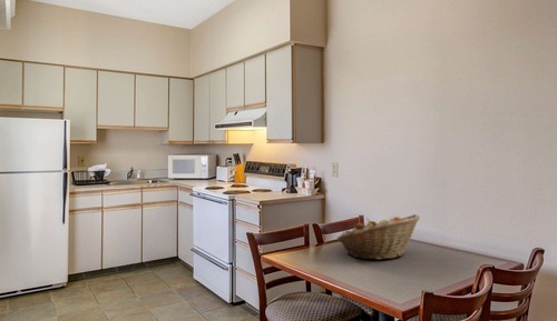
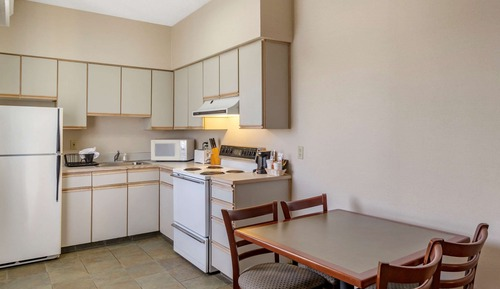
- fruit basket (379, 233)
